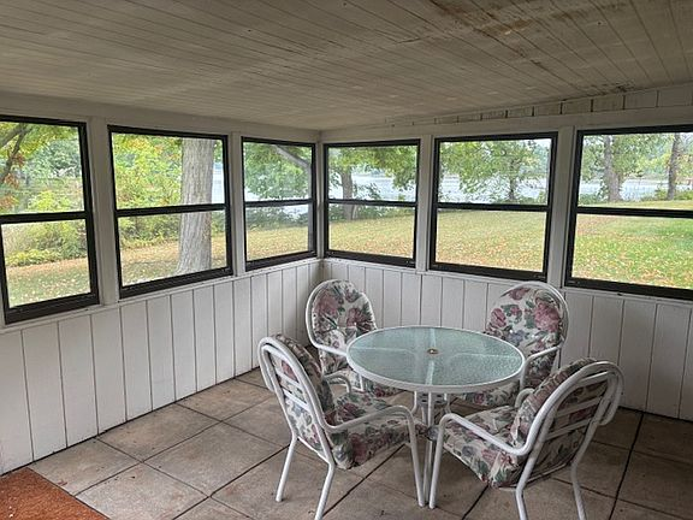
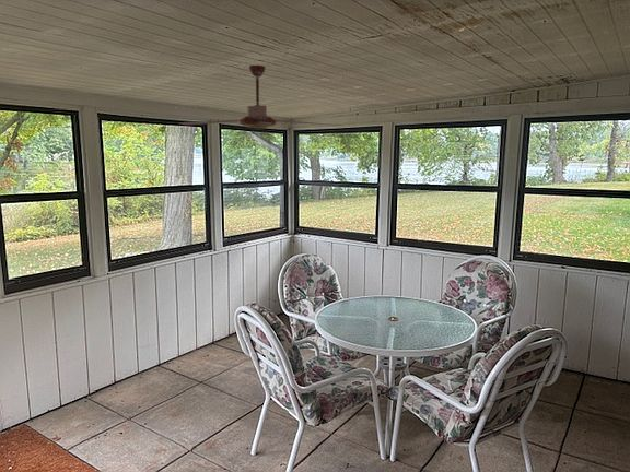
+ ceiling fan (258, 94)
